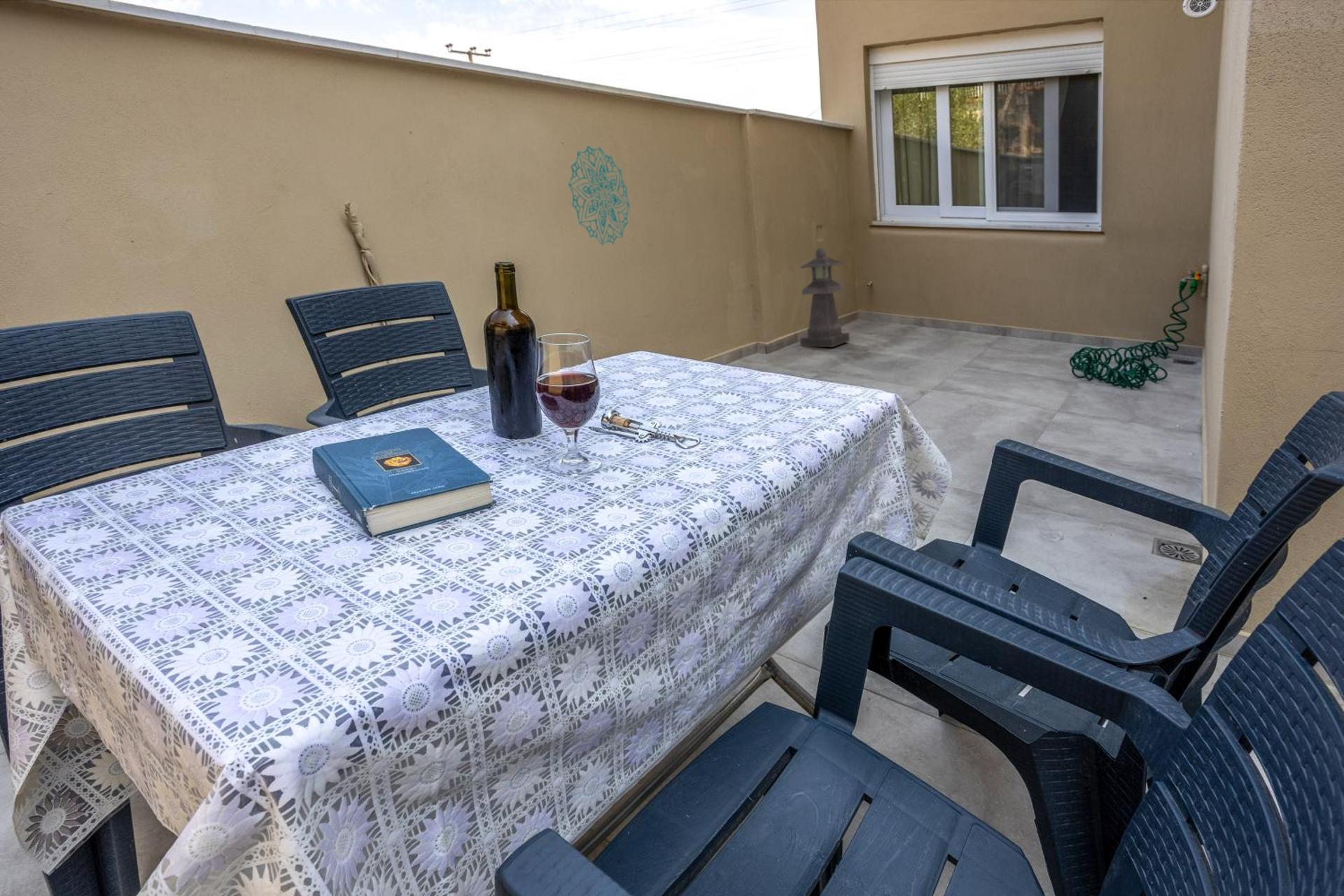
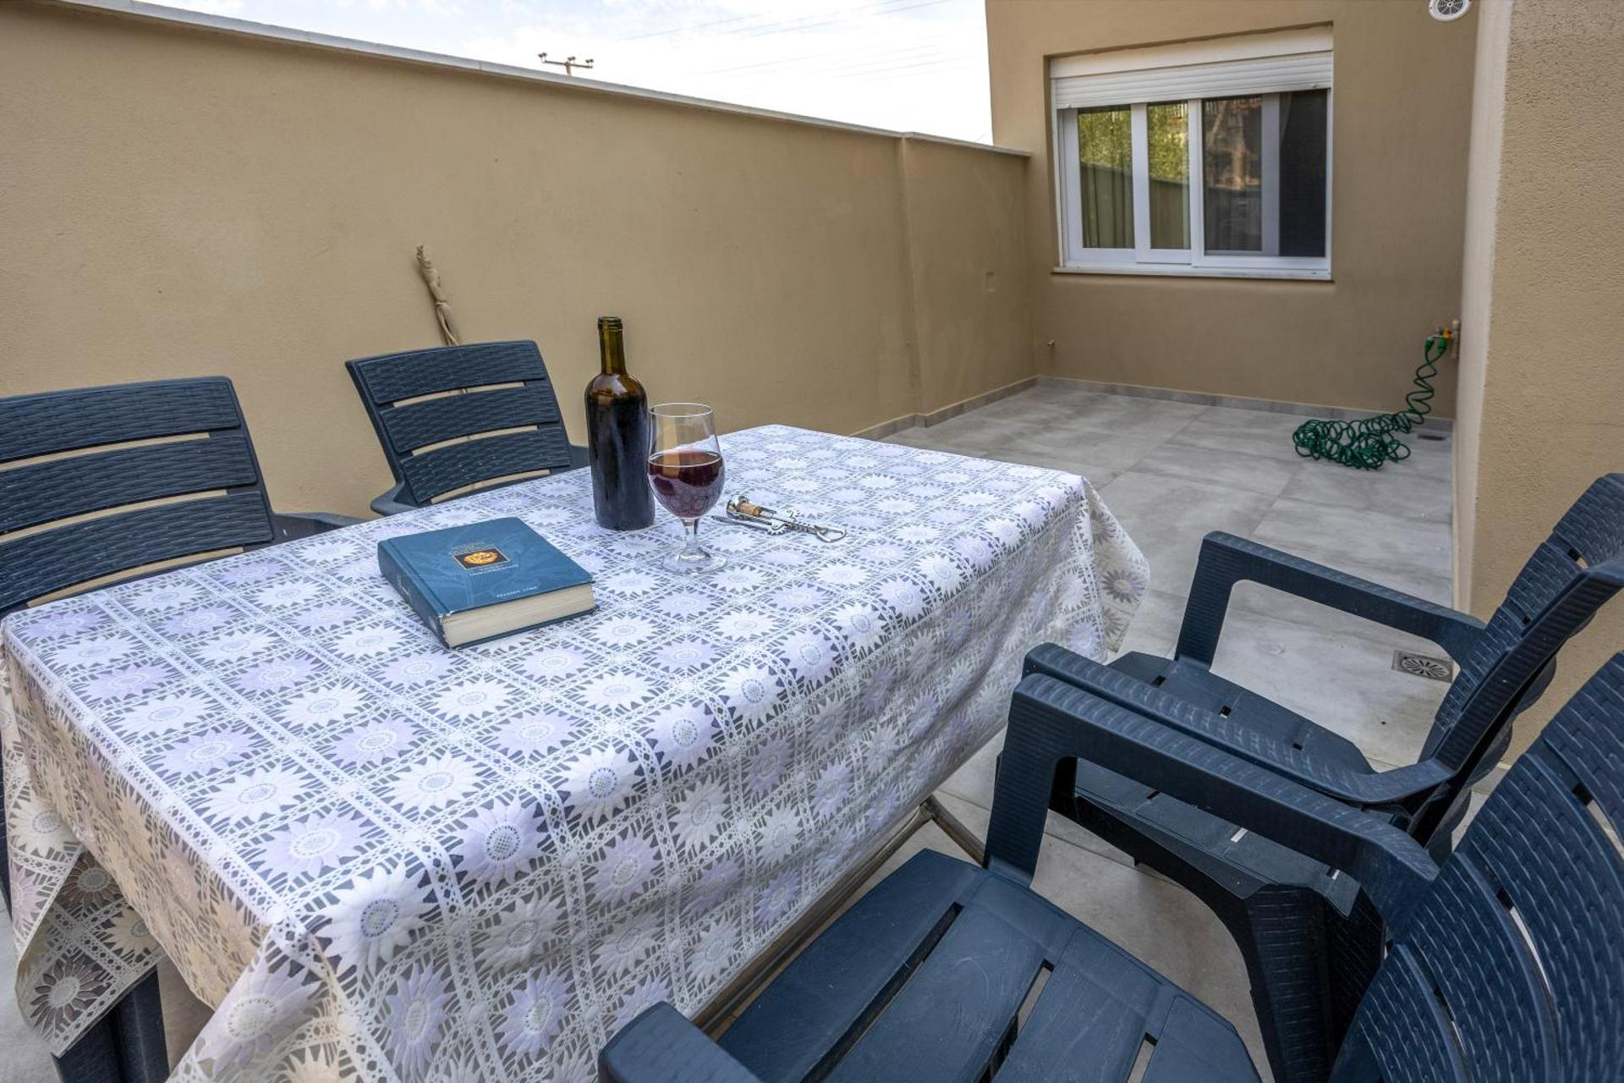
- wall decoration (601, 196)
- lantern (822, 296)
